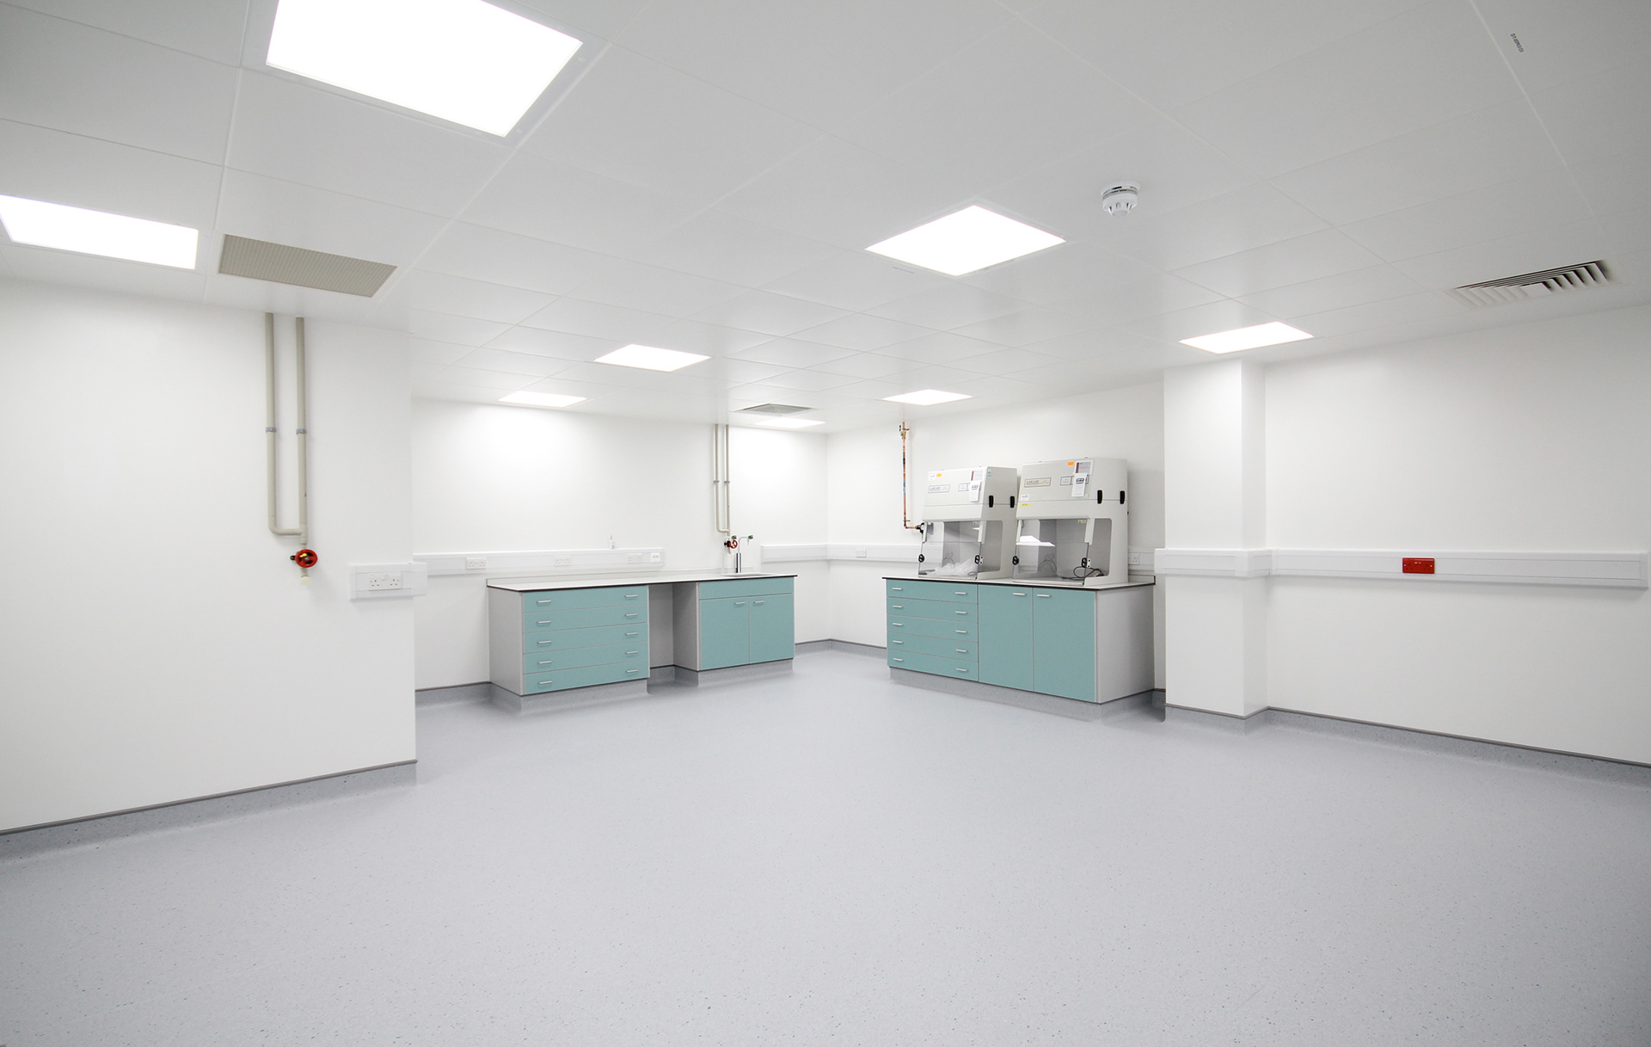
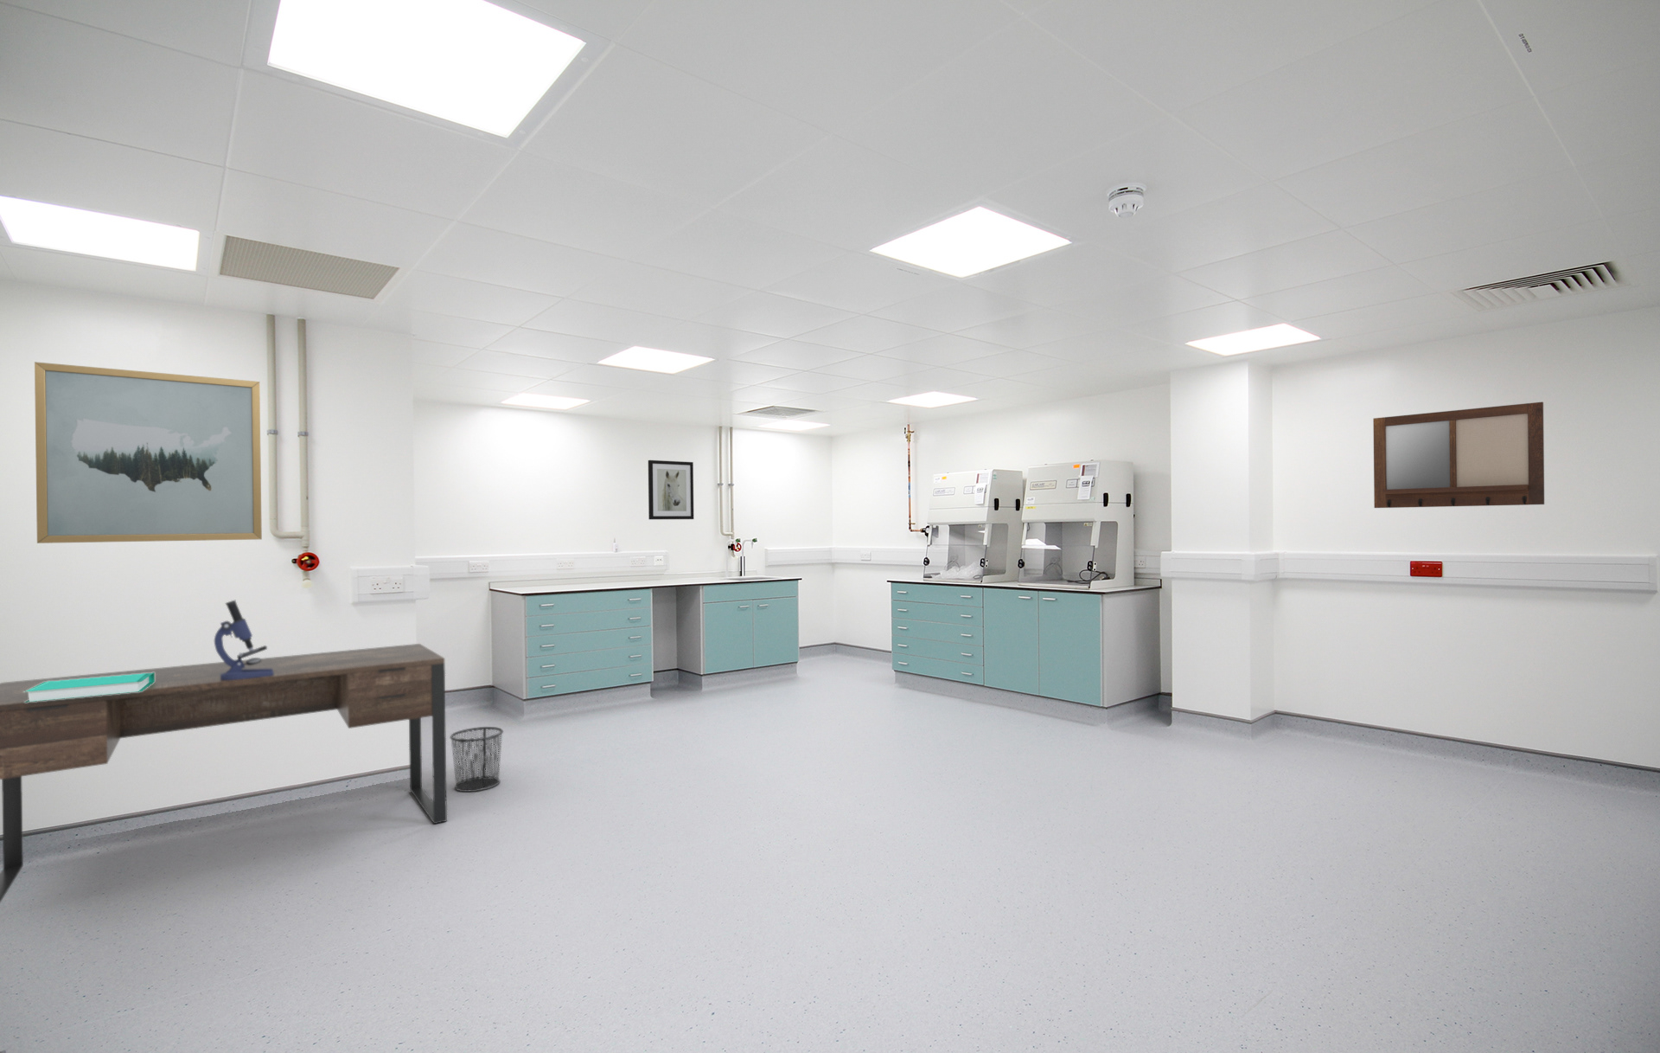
+ writing board (1452, 458)
+ desk (236, 723)
+ waste bin (477, 759)
+ wall art (156, 456)
+ wall art (672, 490)
+ binder (92, 685)
+ microscope (244, 638)
